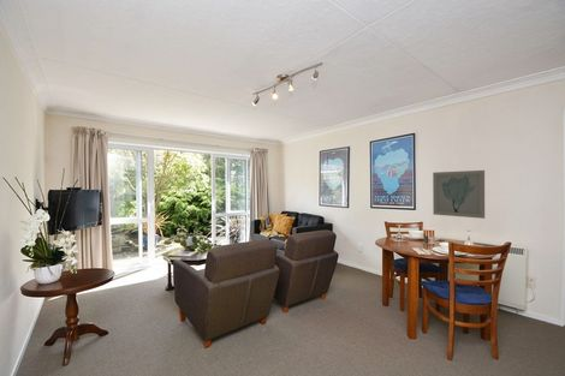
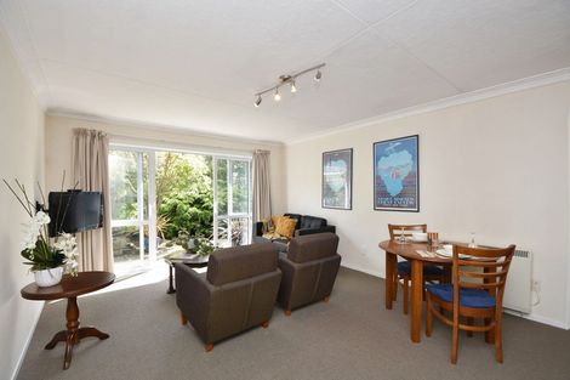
- wall art (457, 193)
